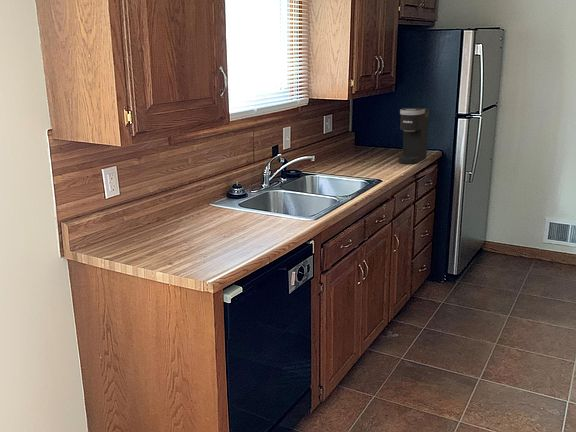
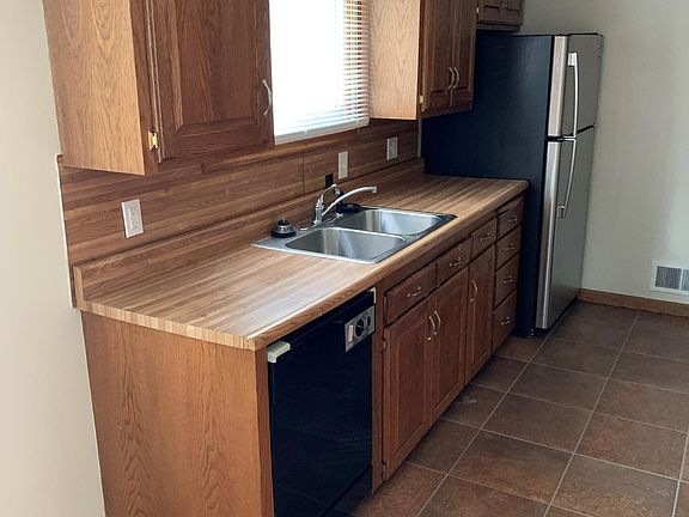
- coffee maker (413, 134)
